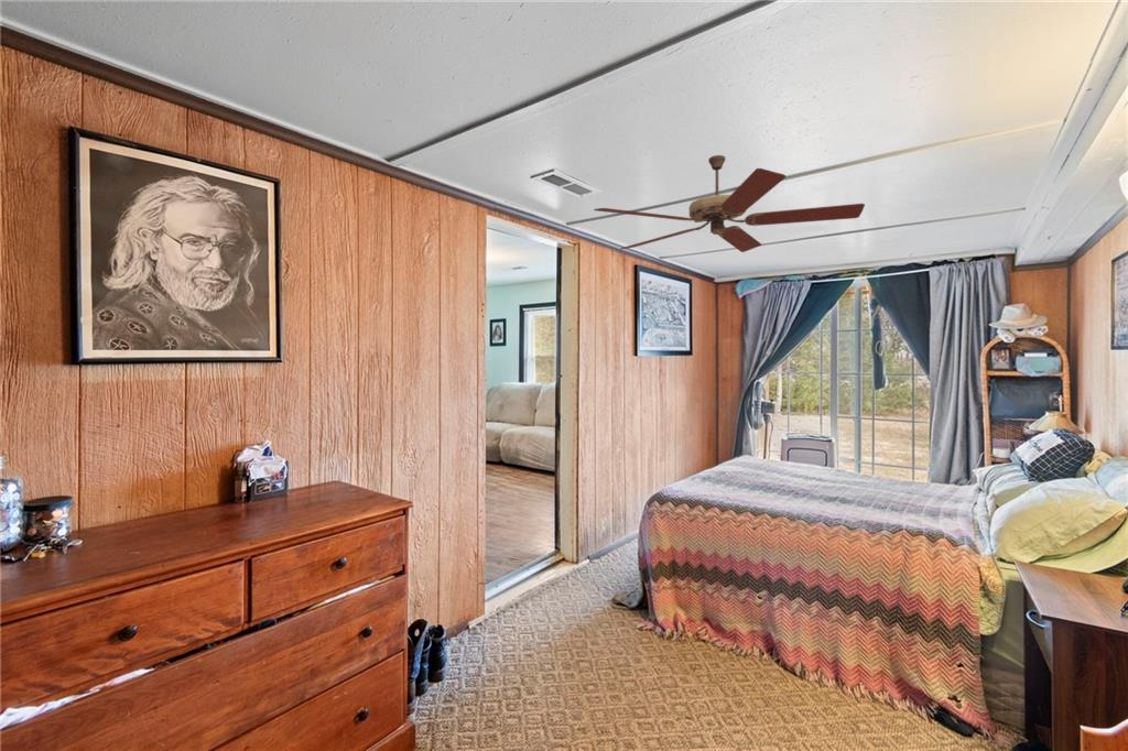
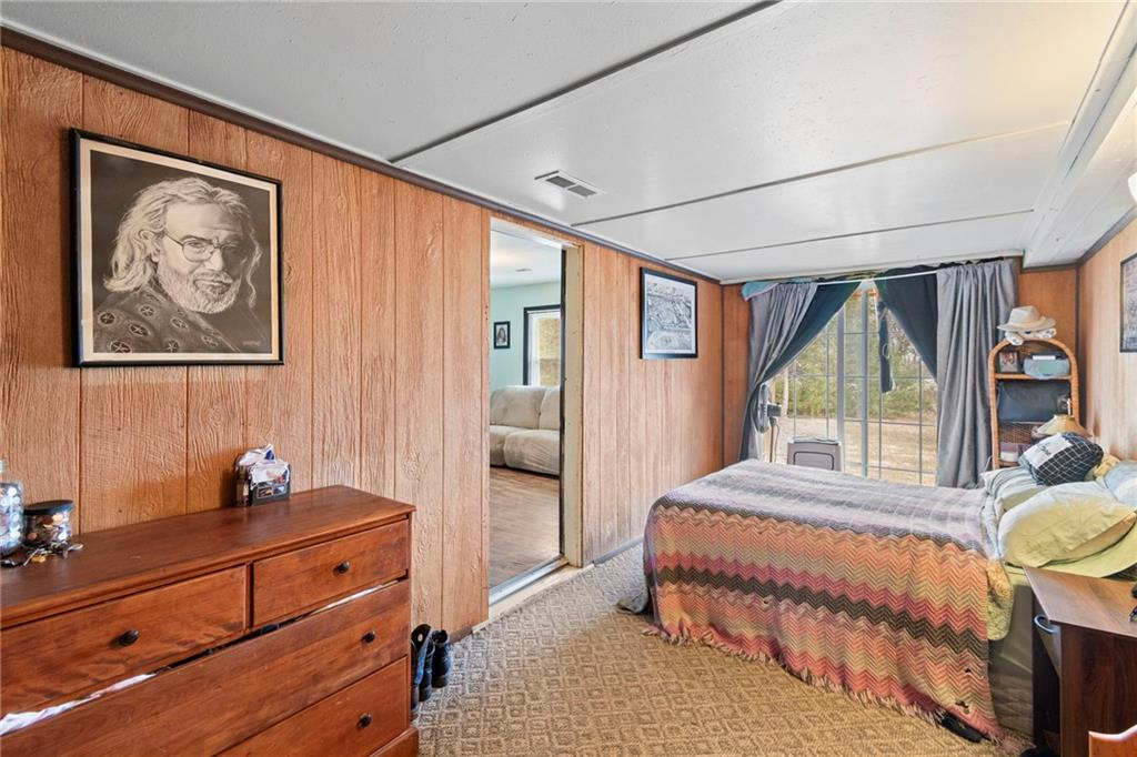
- ceiling fan (726, 195)
